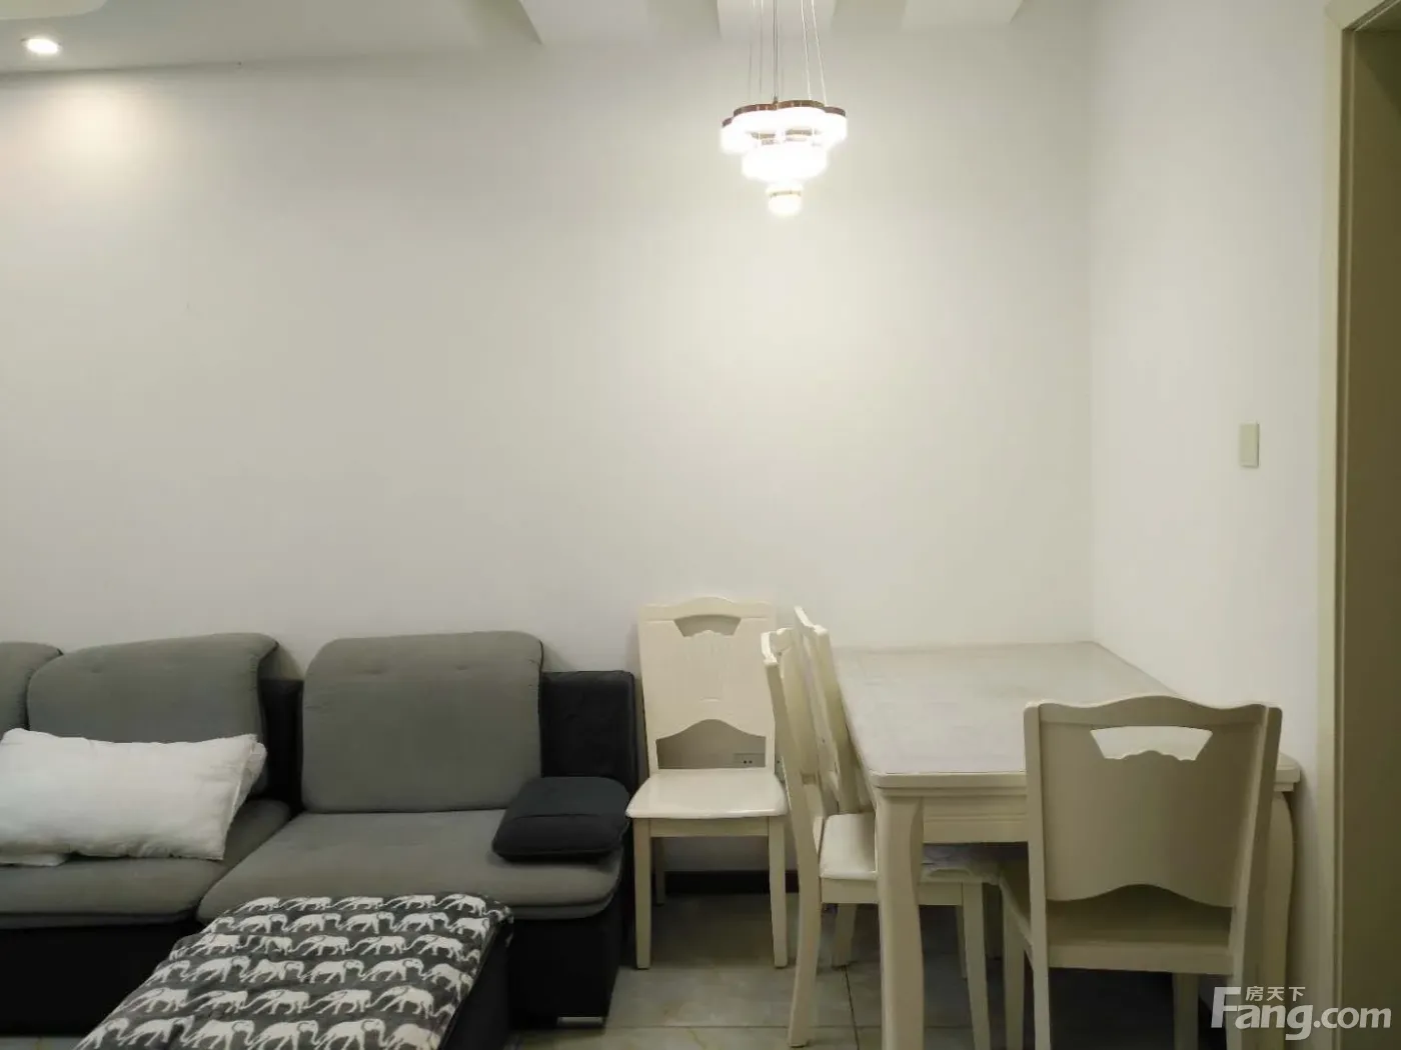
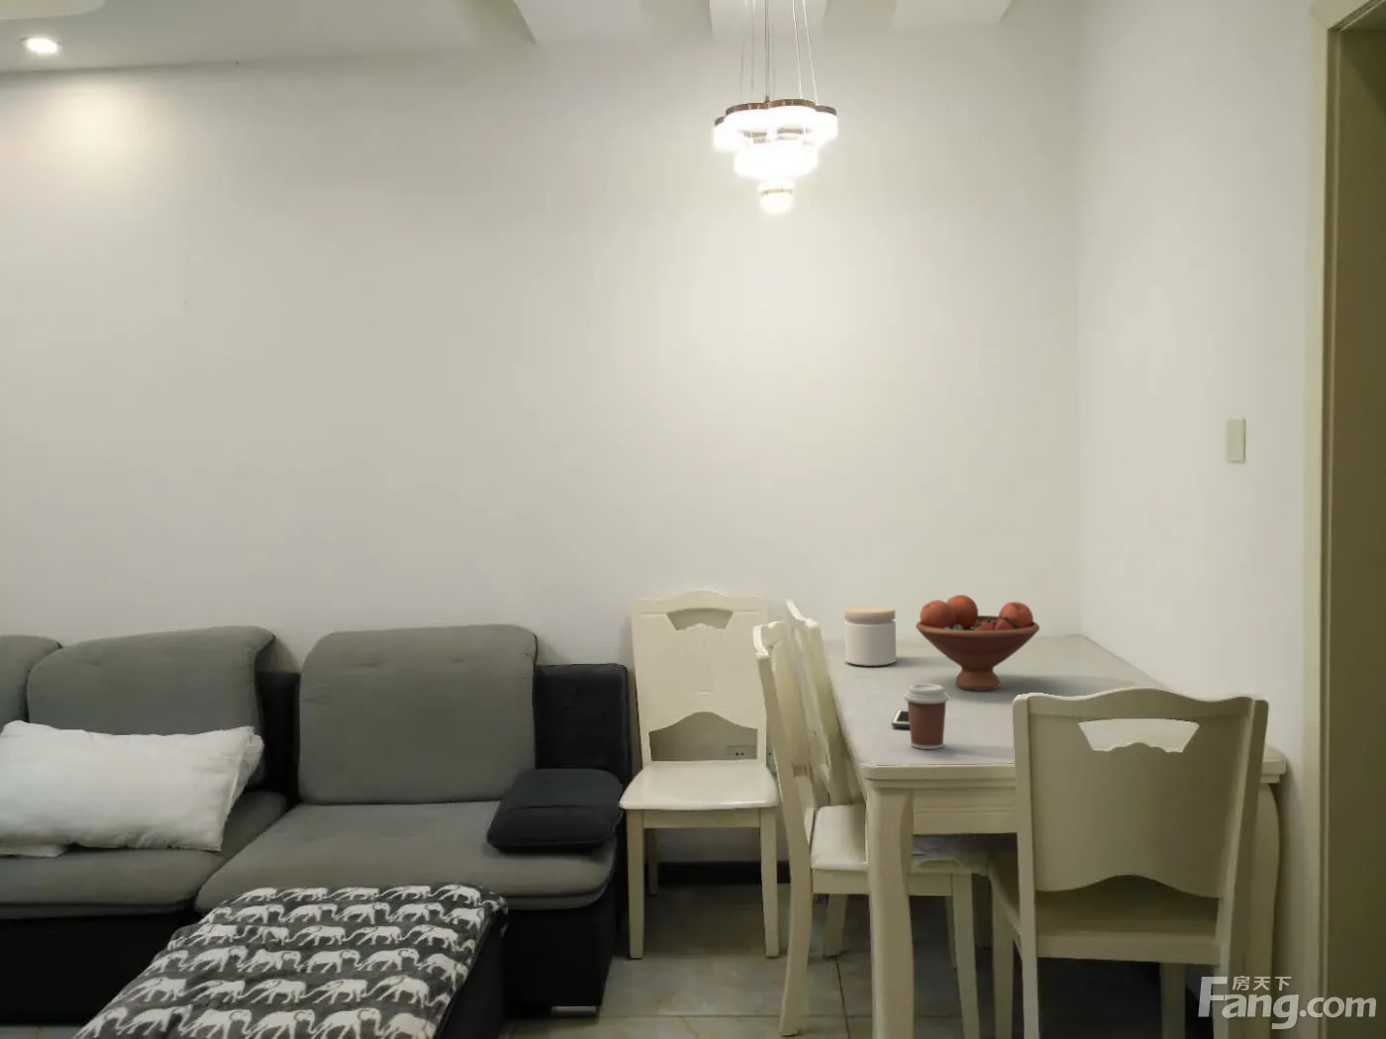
+ cell phone (908, 718)
+ coffee cup (927, 716)
+ fruit bowl (976, 642)
+ jar (870, 635)
